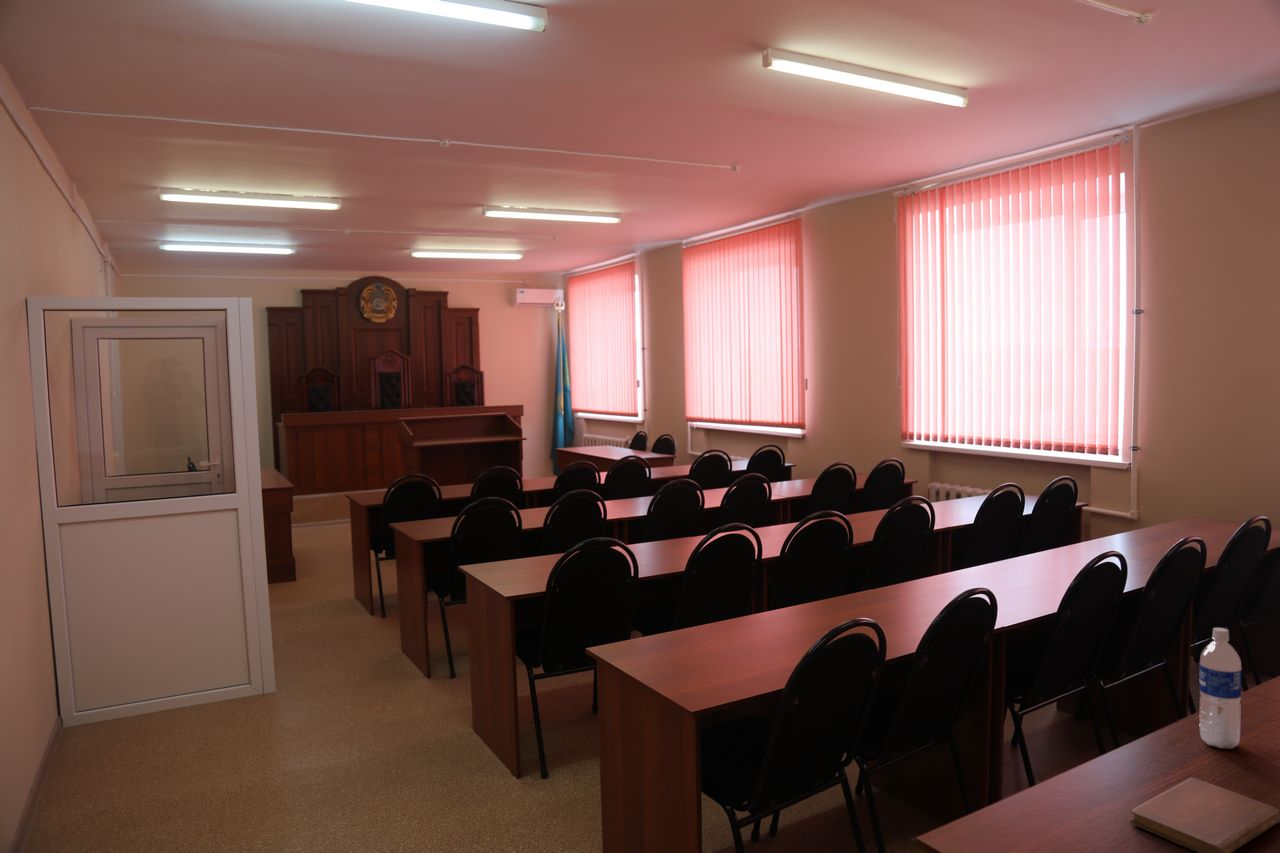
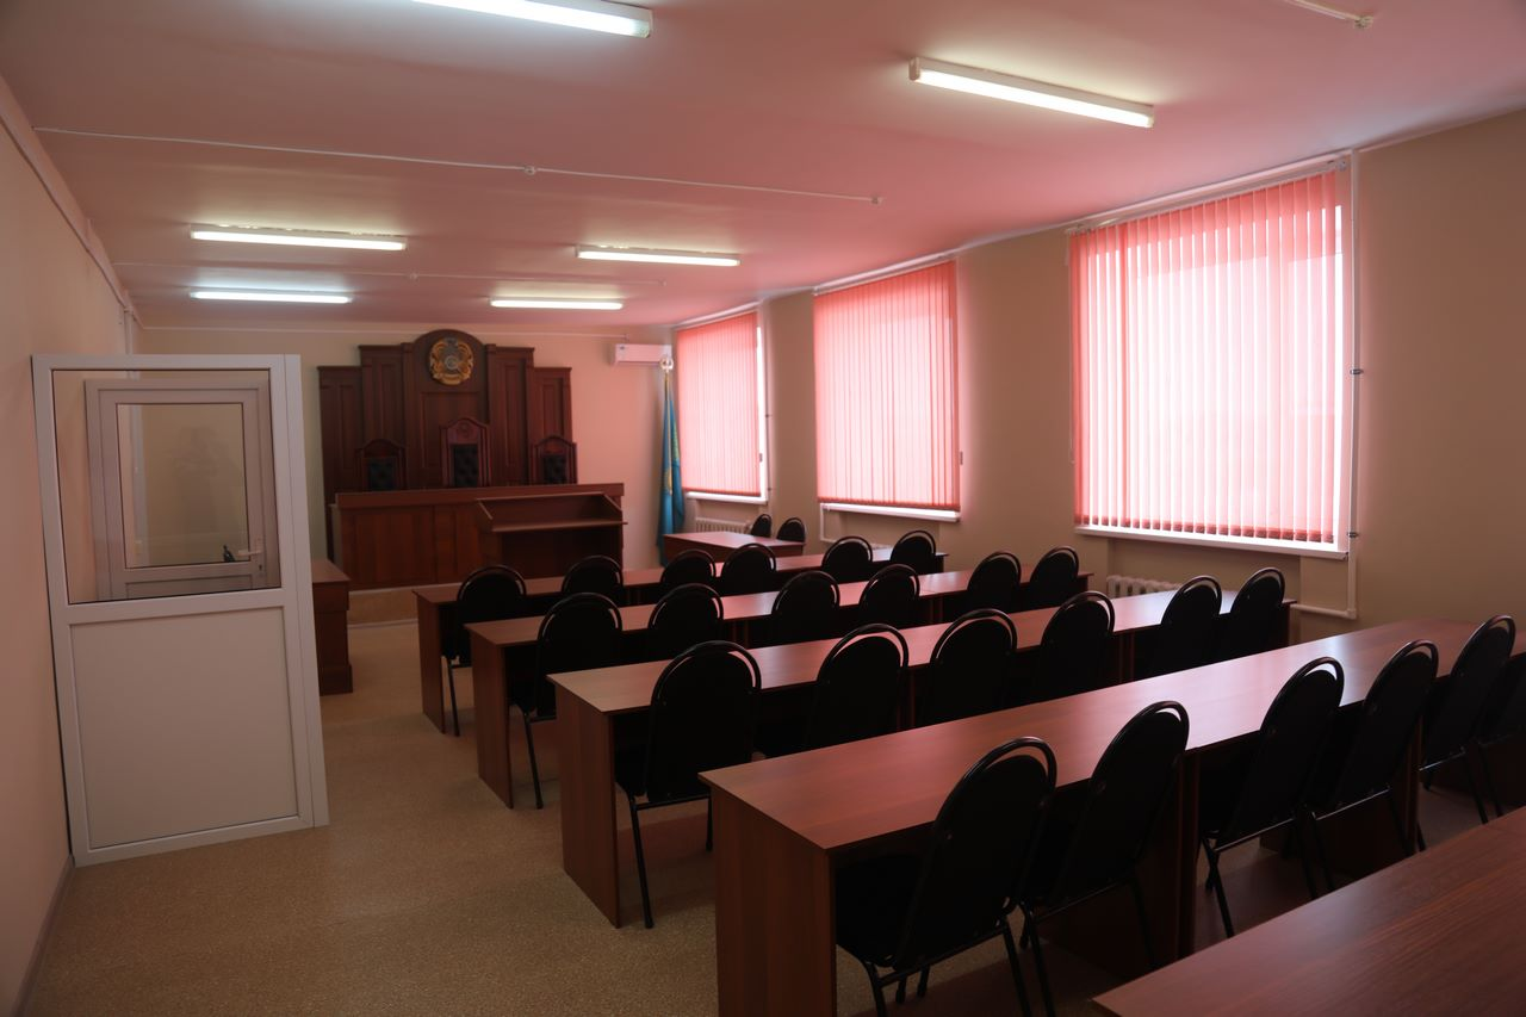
- water bottle (1220, 686)
- notebook (1205, 816)
